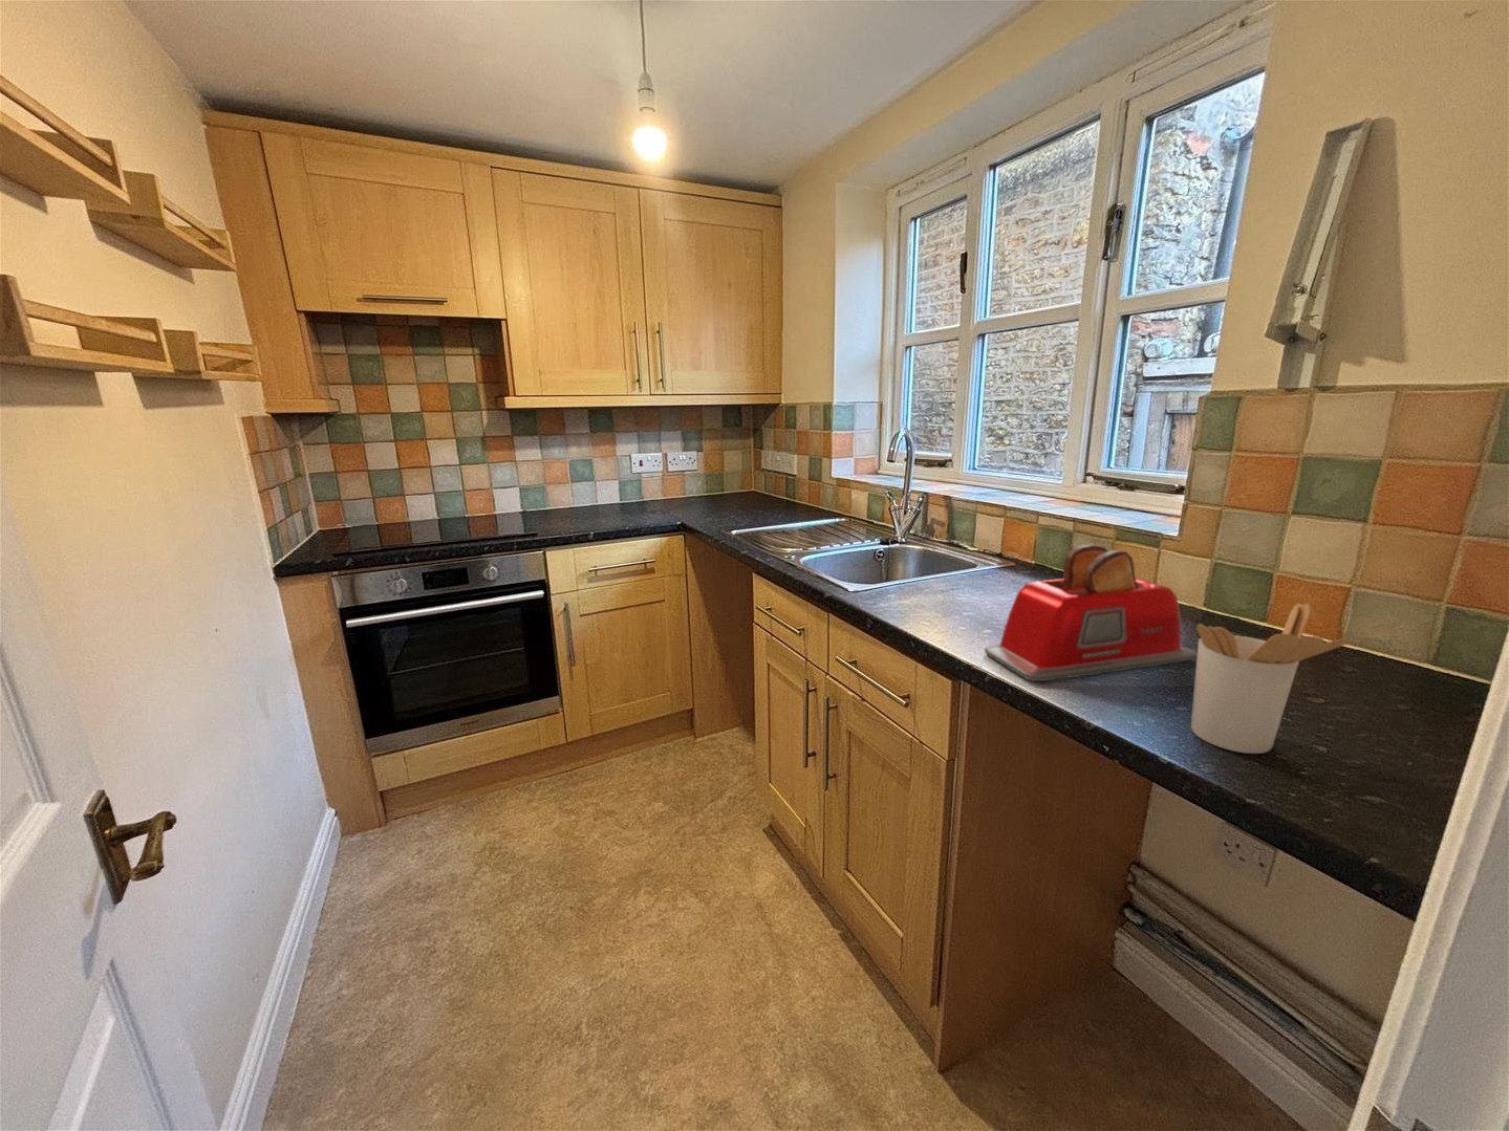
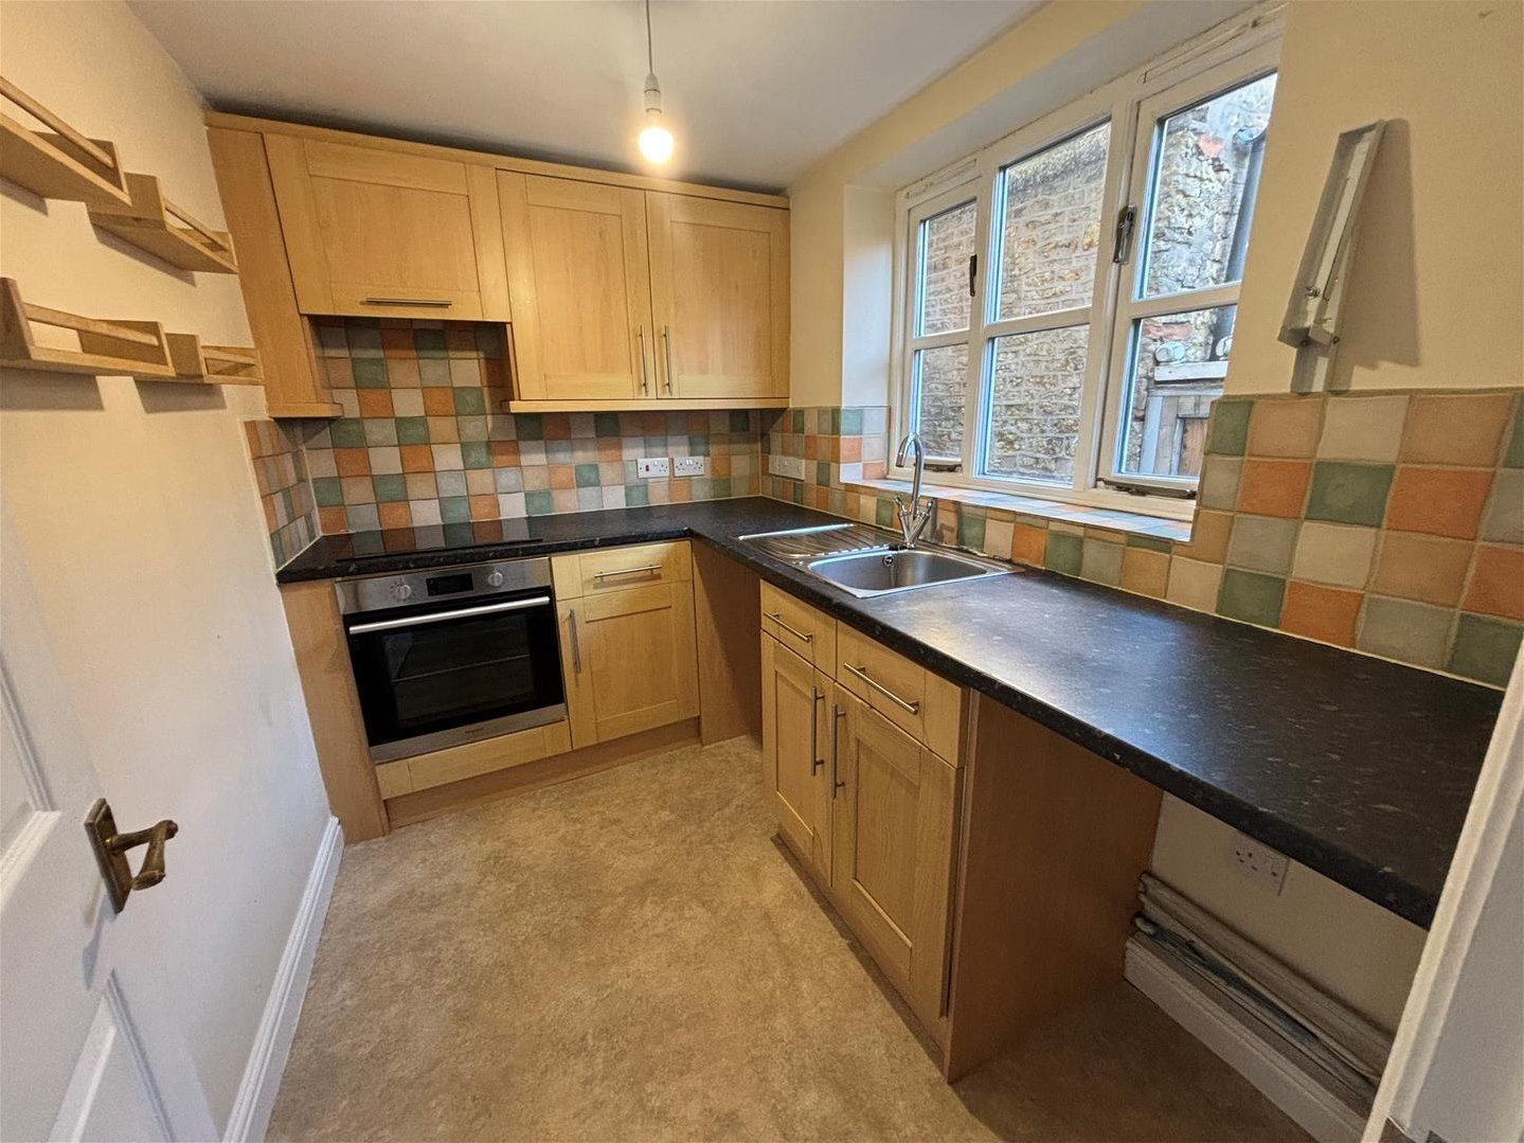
- toaster (1094, 602)
- utensil holder (1258, 681)
